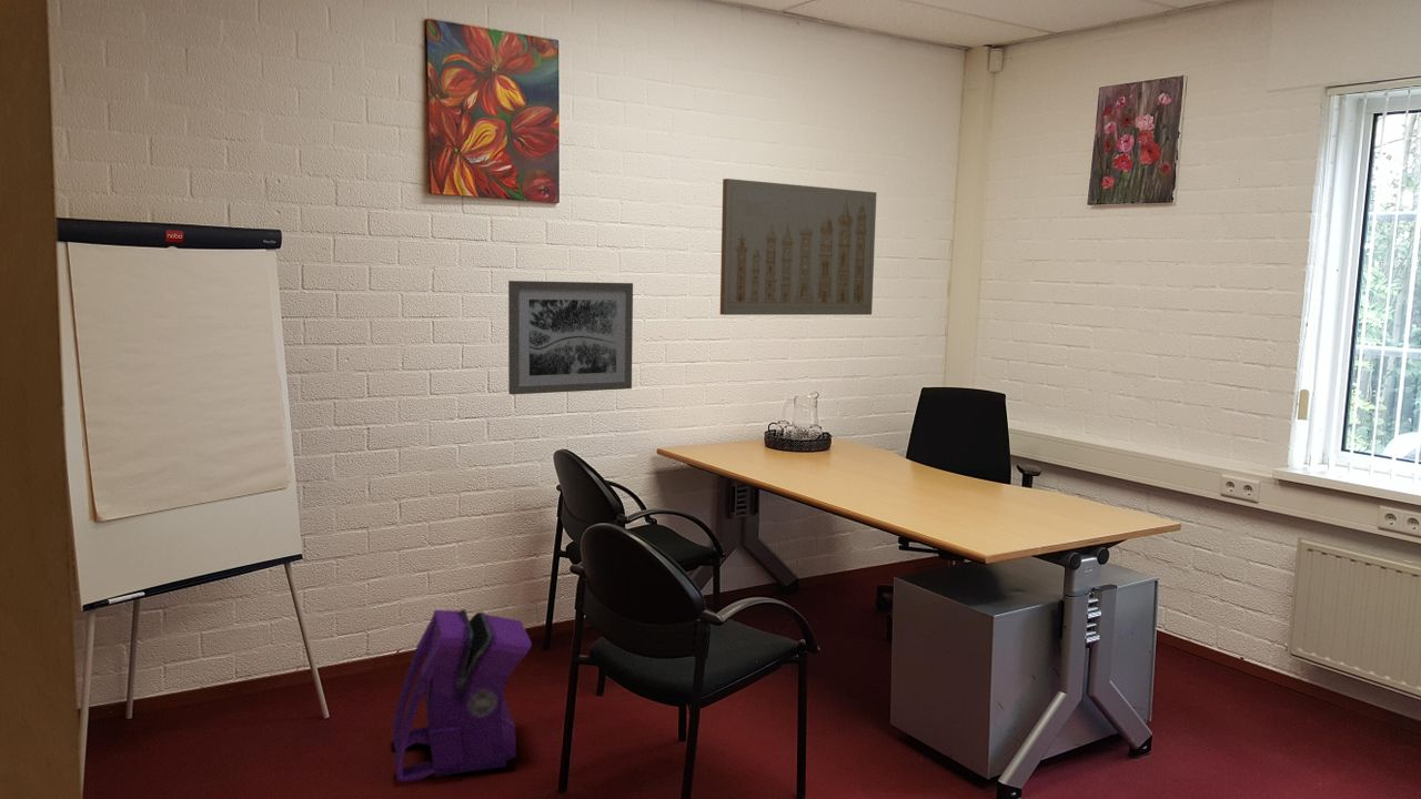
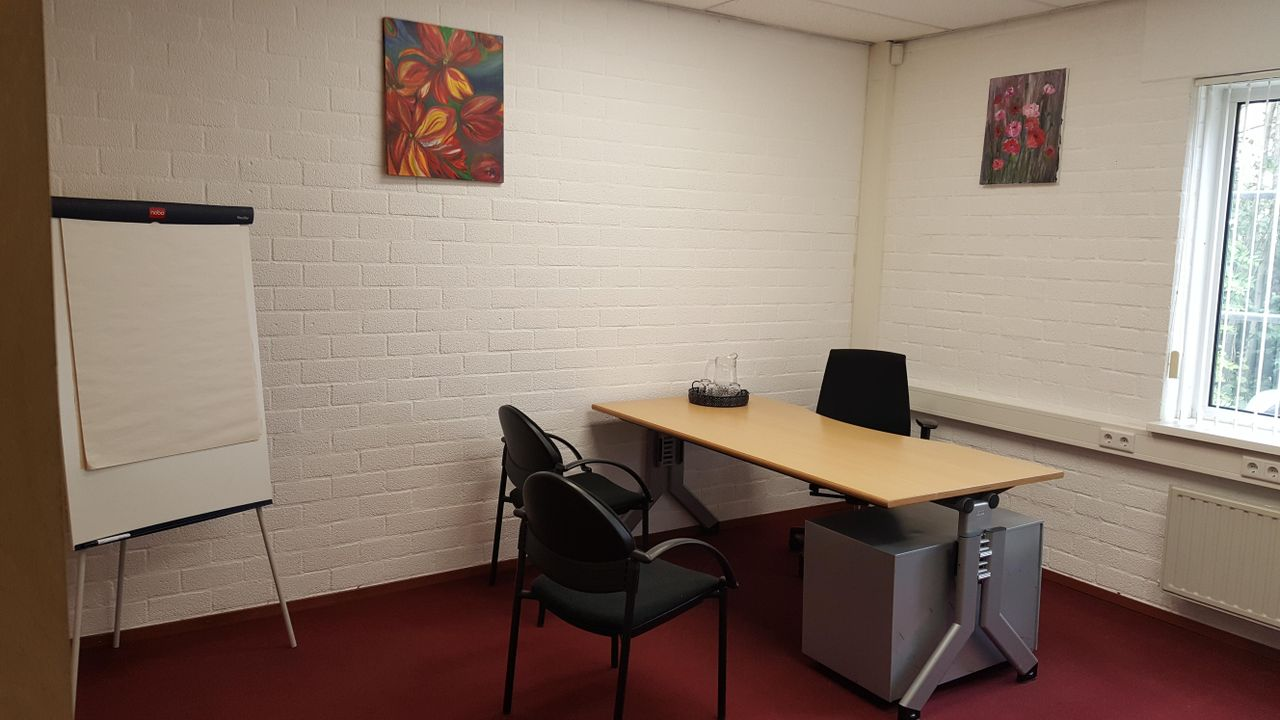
- wall art (572, 336)
- backpack (462, 688)
- wall art (802, 251)
